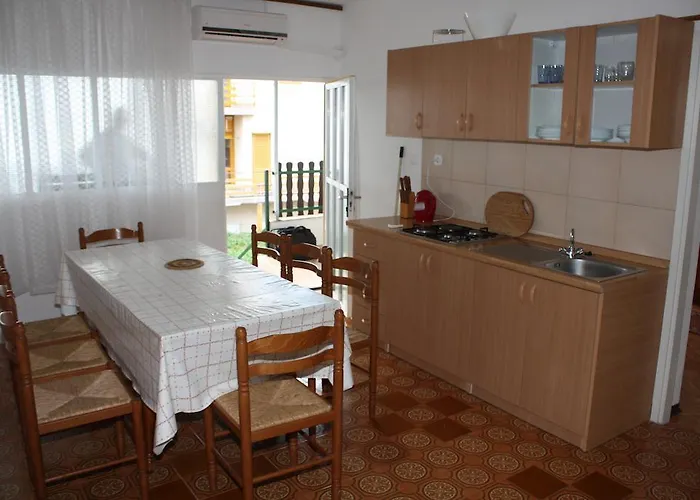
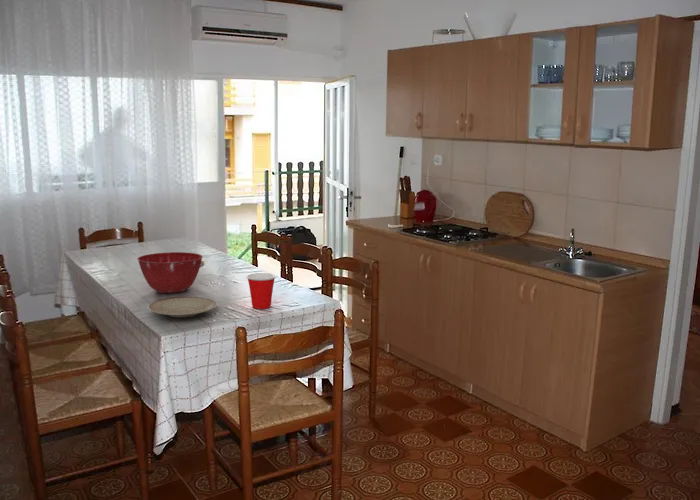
+ mixing bowl (170, 273)
+ cup (261, 291)
+ plate (183, 308)
